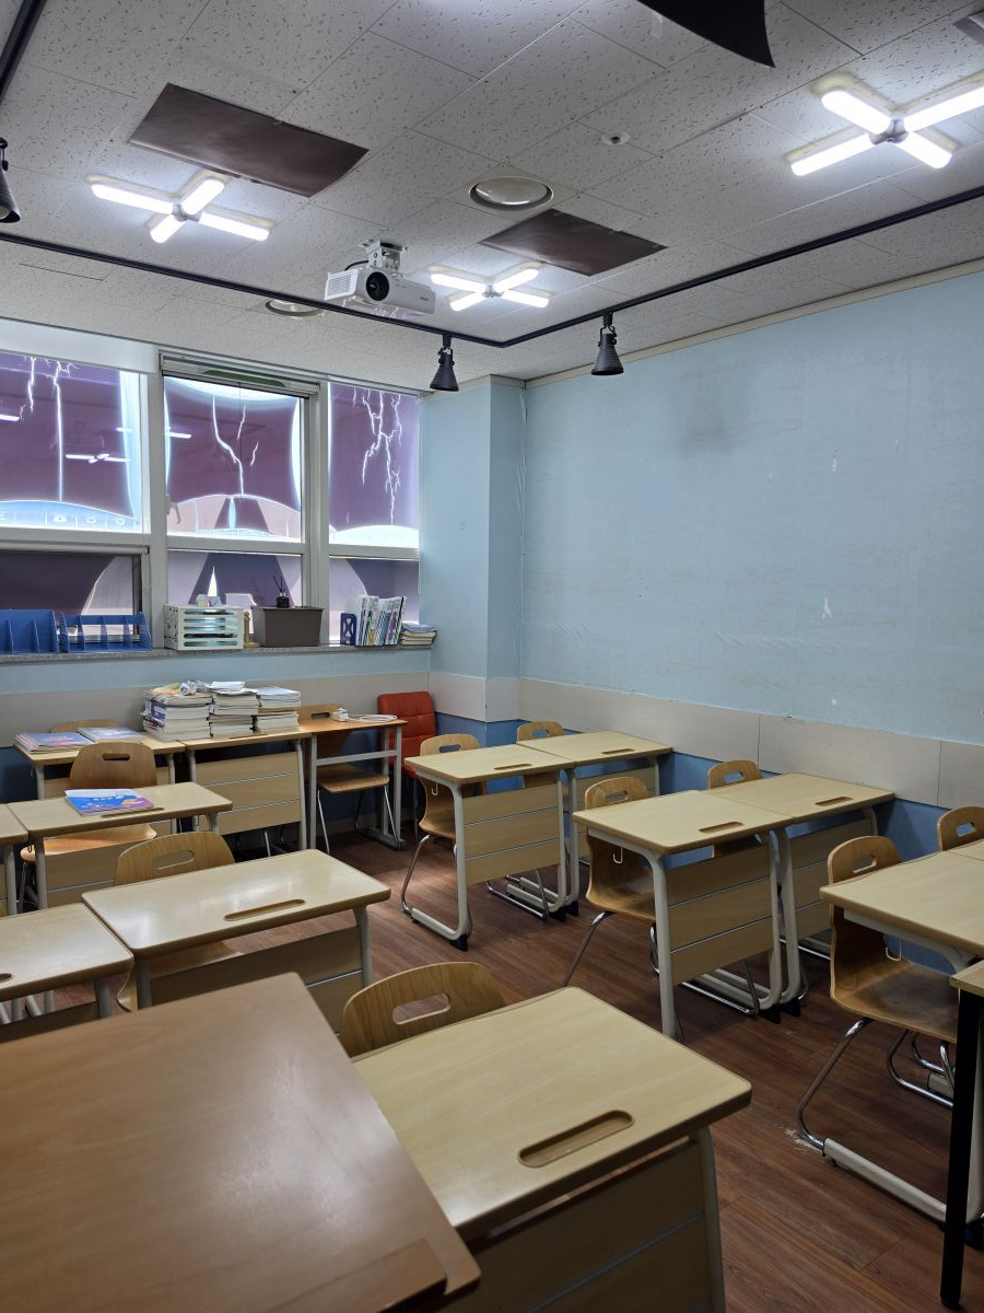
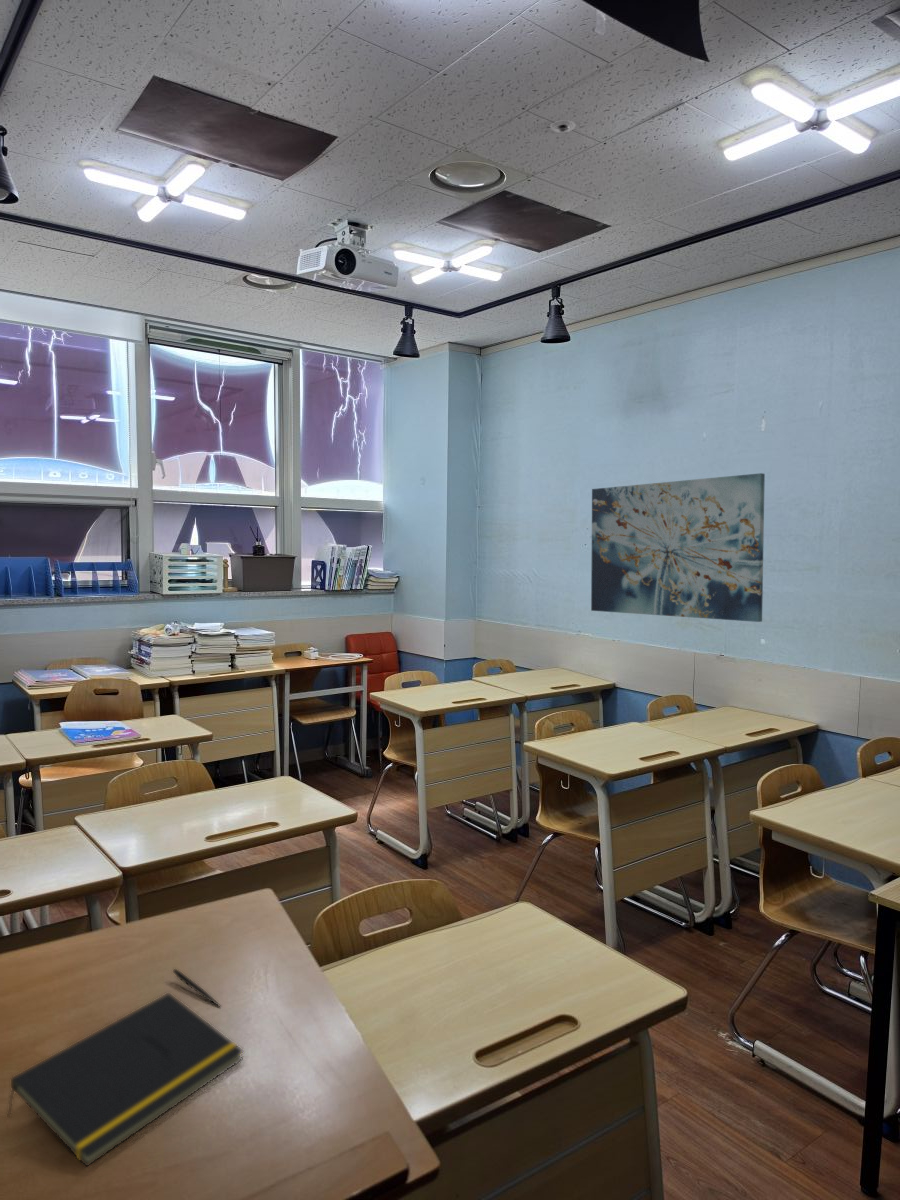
+ notepad (133, 1068)
+ pen (196, 987)
+ wall art (669, 549)
